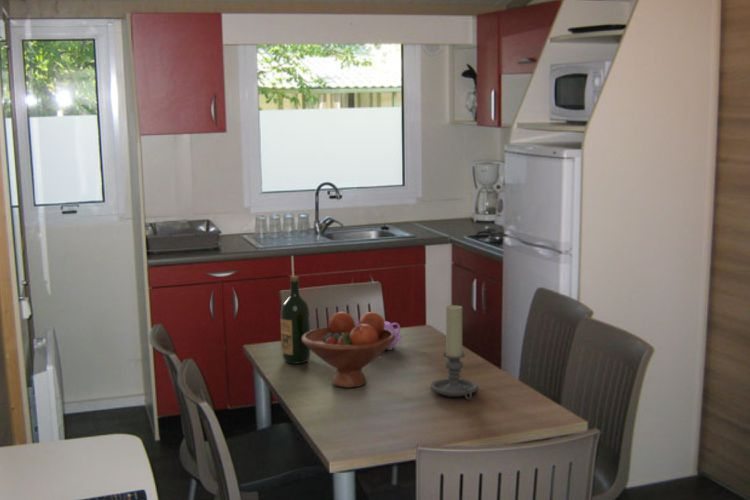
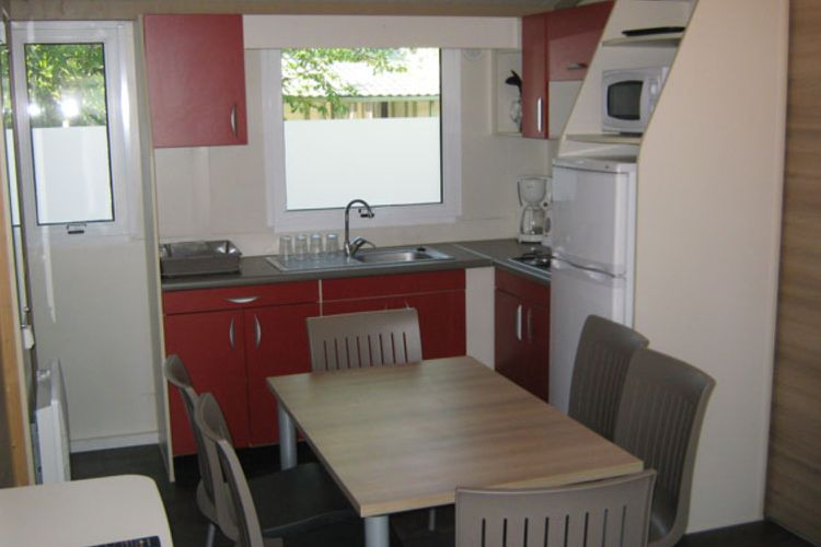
- teapot (384, 328)
- wine bottle (295, 319)
- candle holder (456, 350)
- fruit bowl (348, 350)
